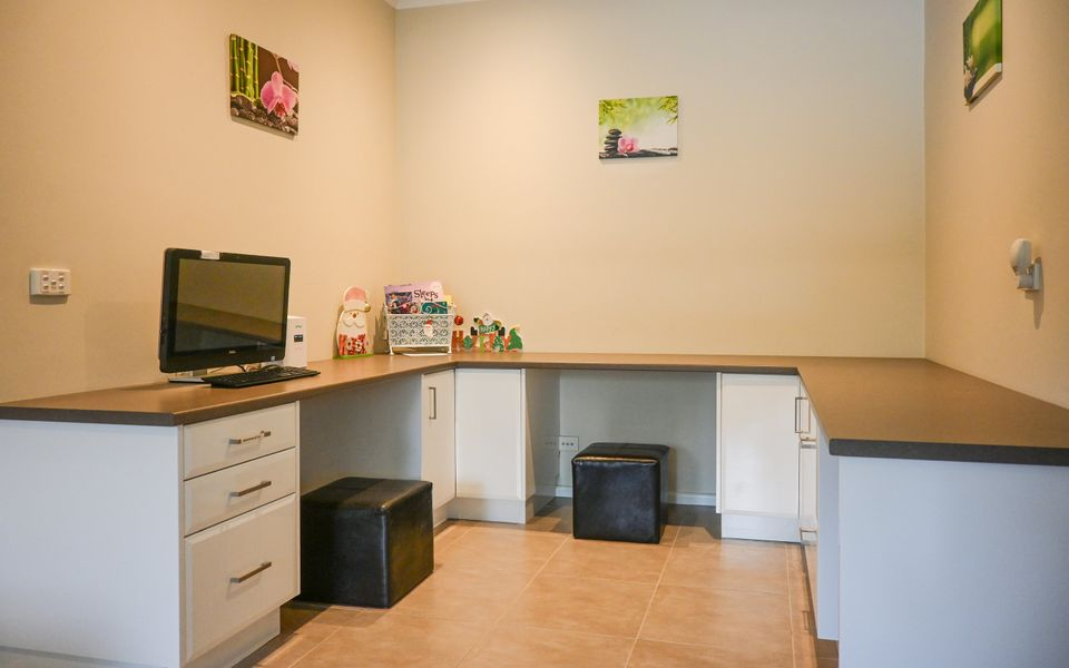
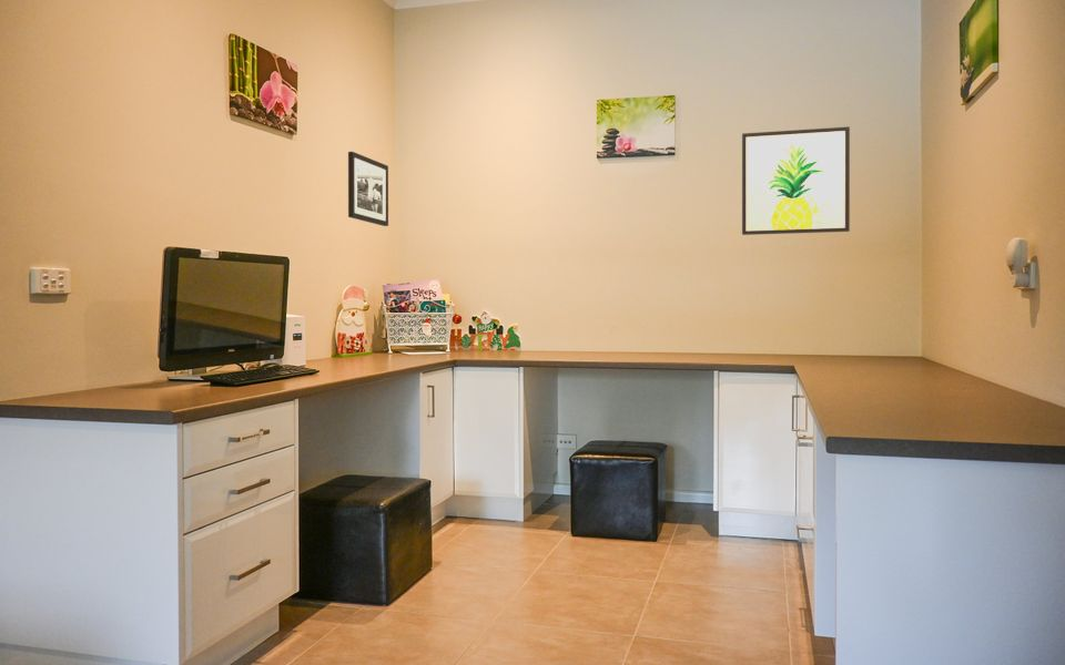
+ wall art (794, 182)
+ picture frame (368, 190)
